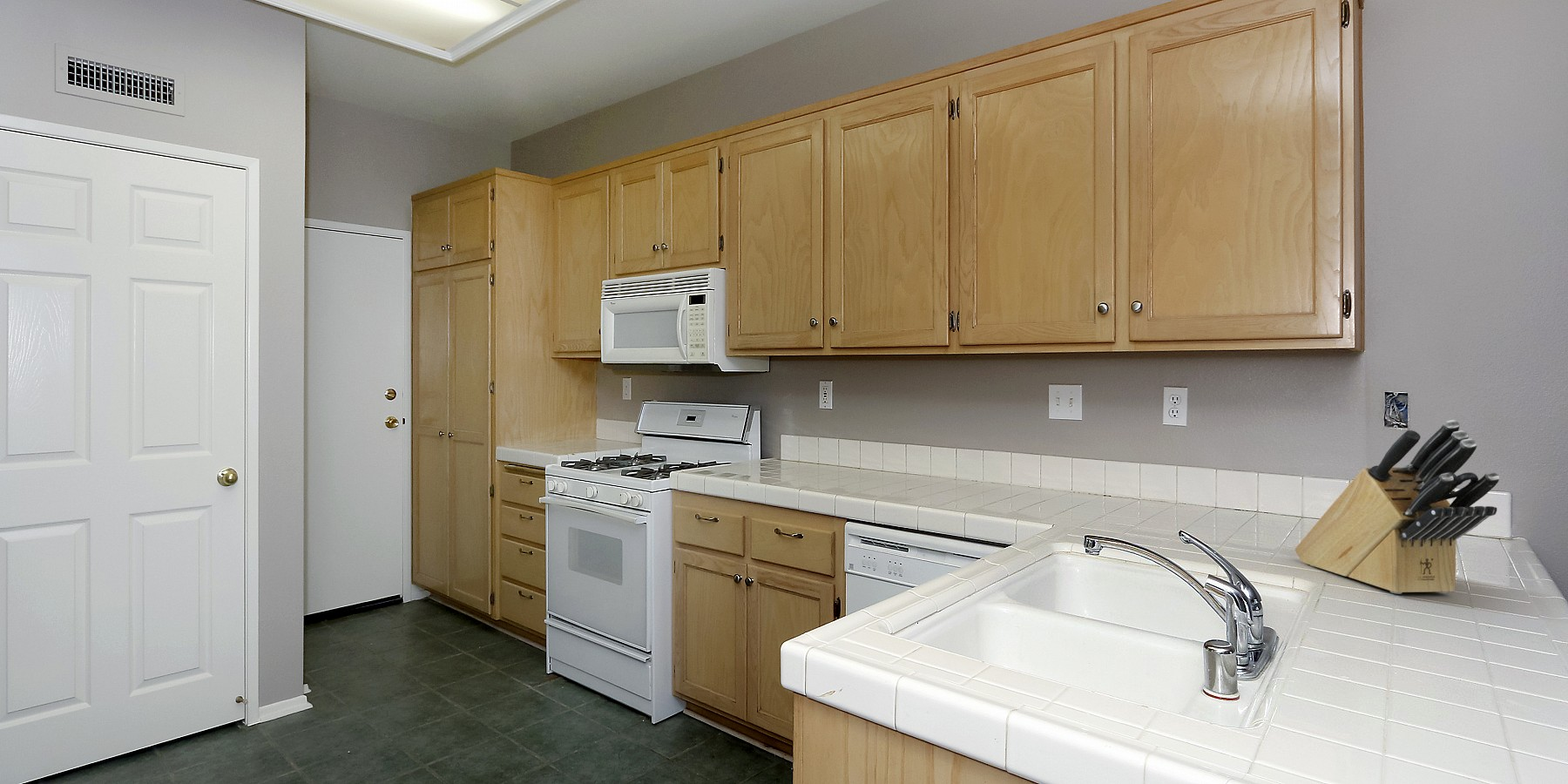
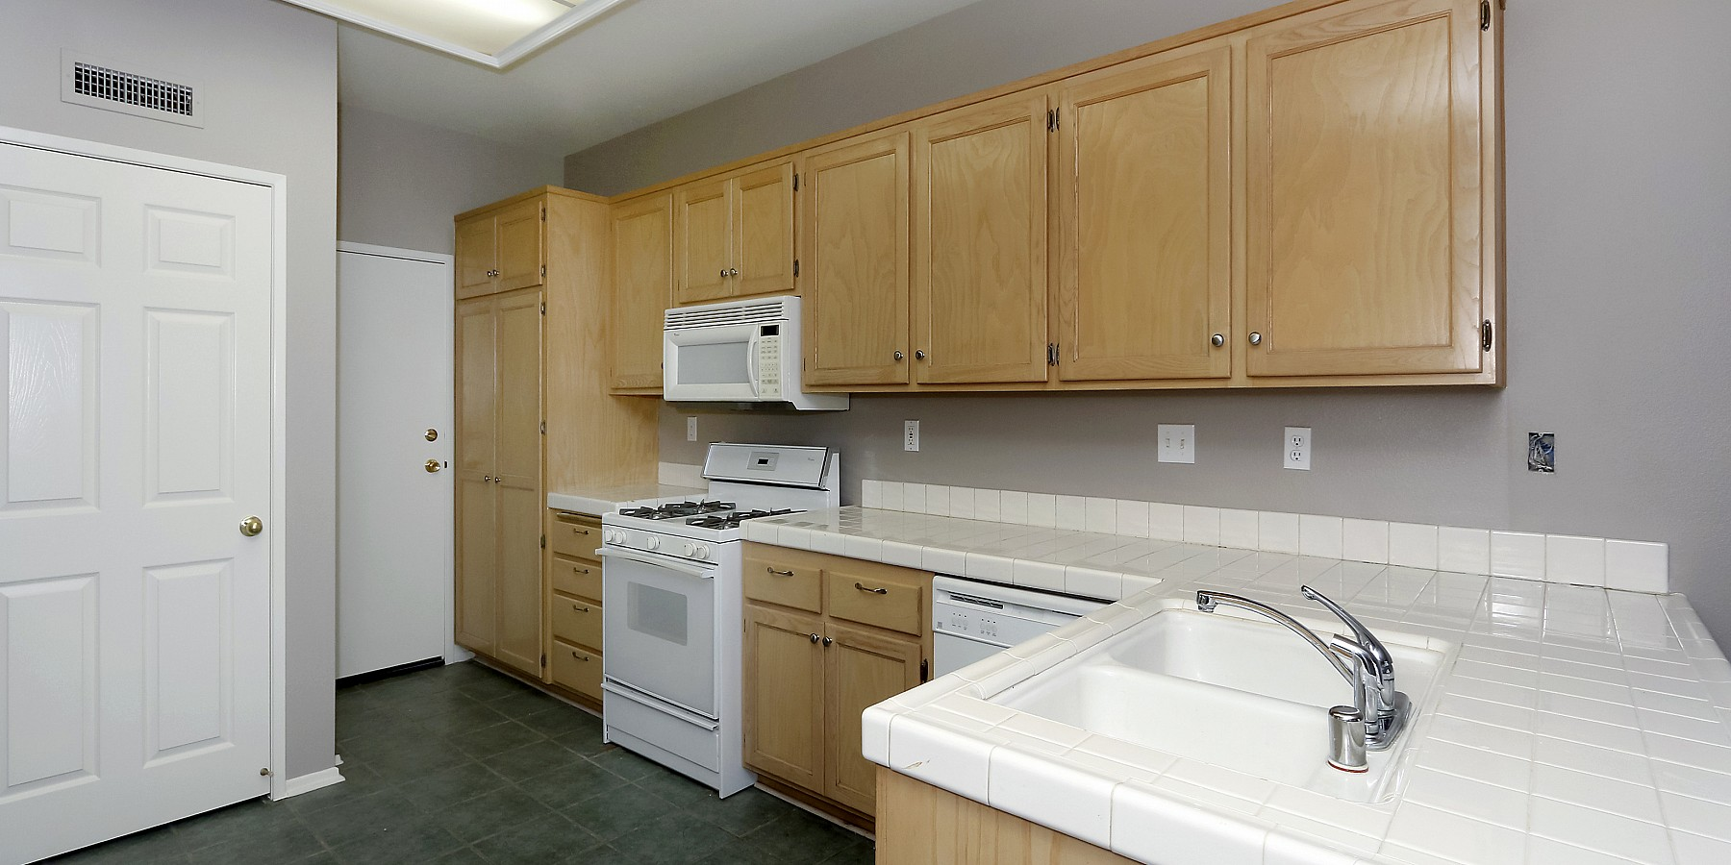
- knife block (1387, 500)
